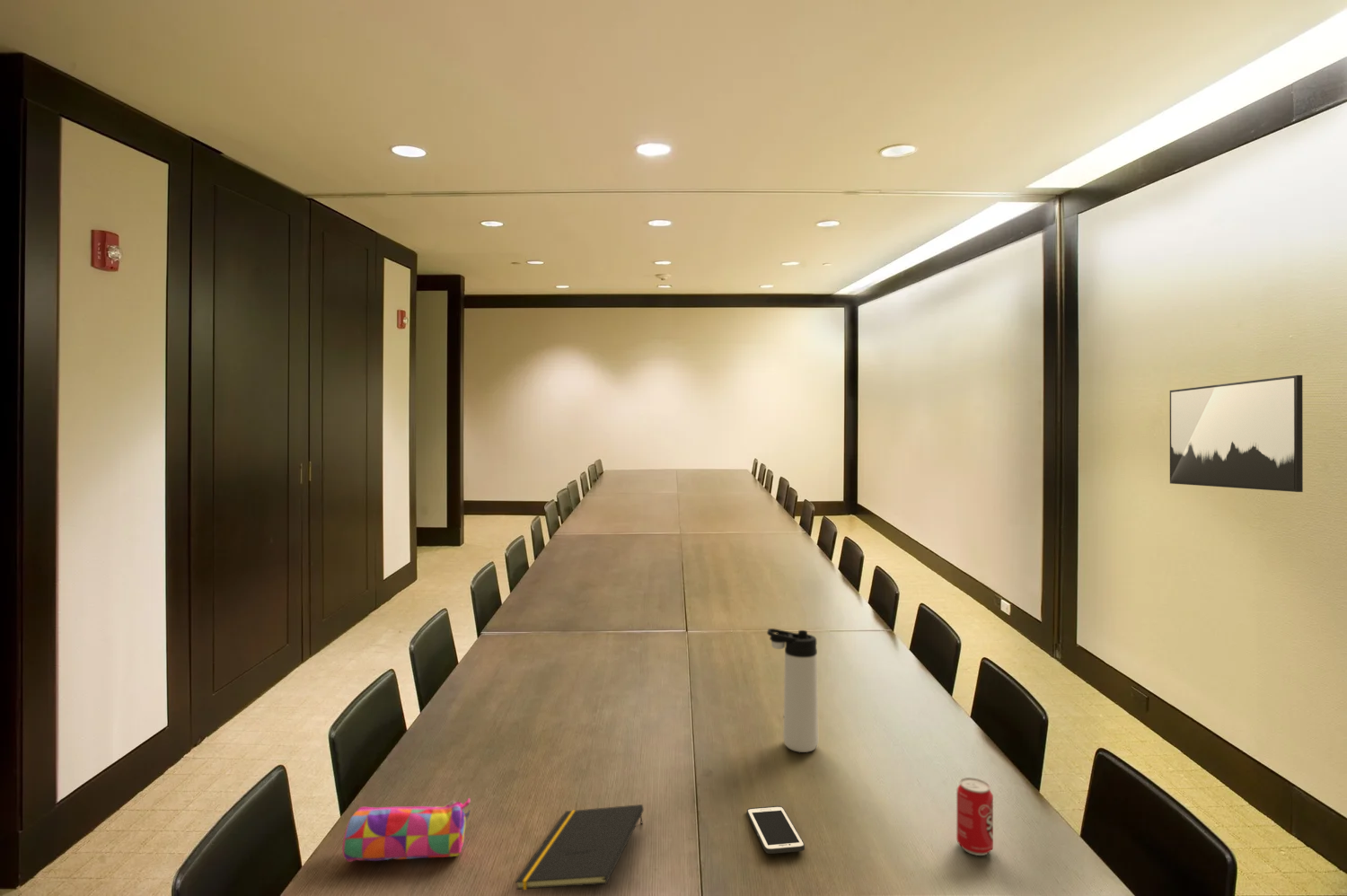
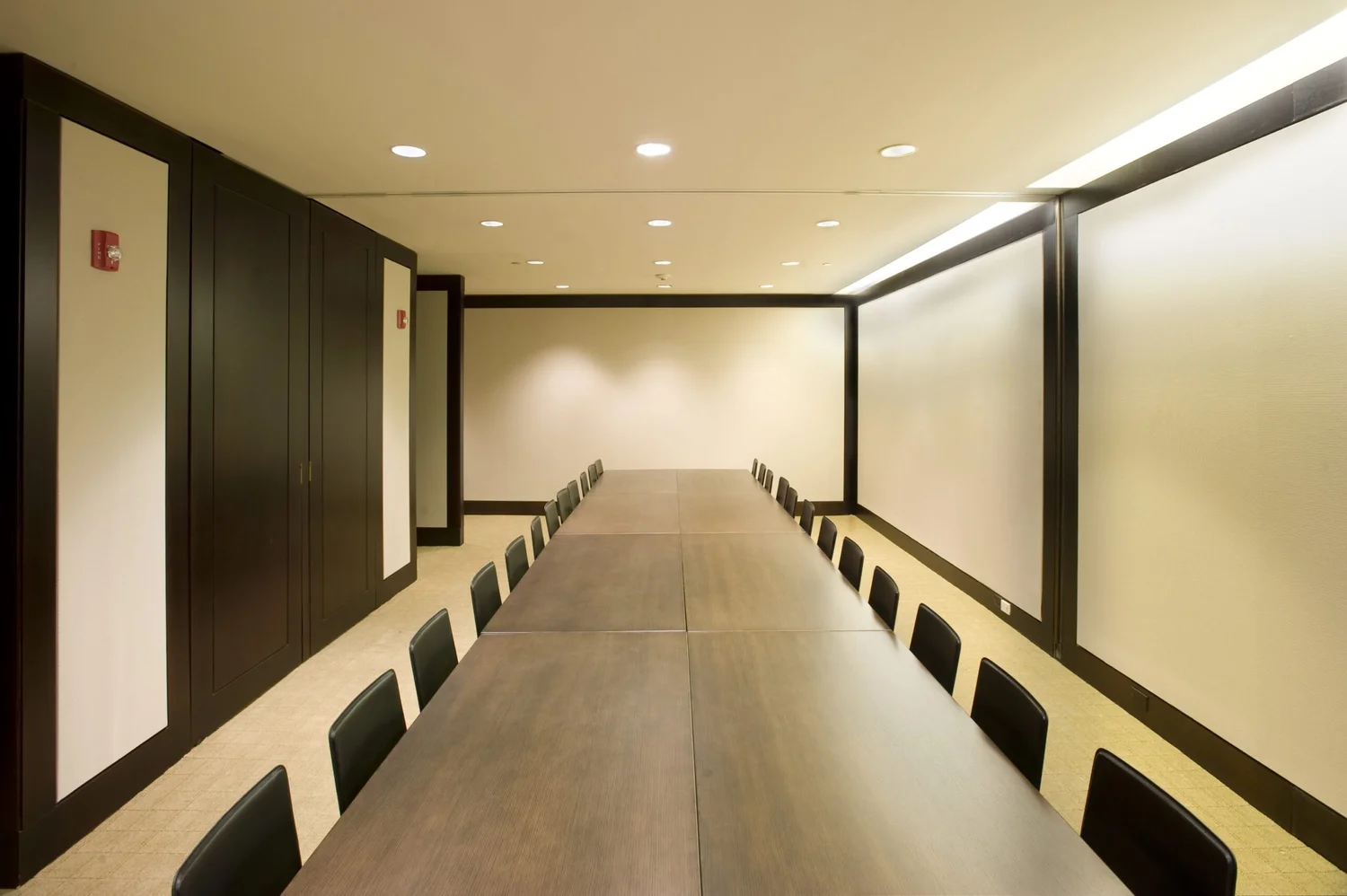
- notepad (584, 844)
- cell phone (774, 829)
- thermos bottle (792, 688)
- wall art (1228, 435)
- beverage can (974, 816)
- pencil case (409, 830)
